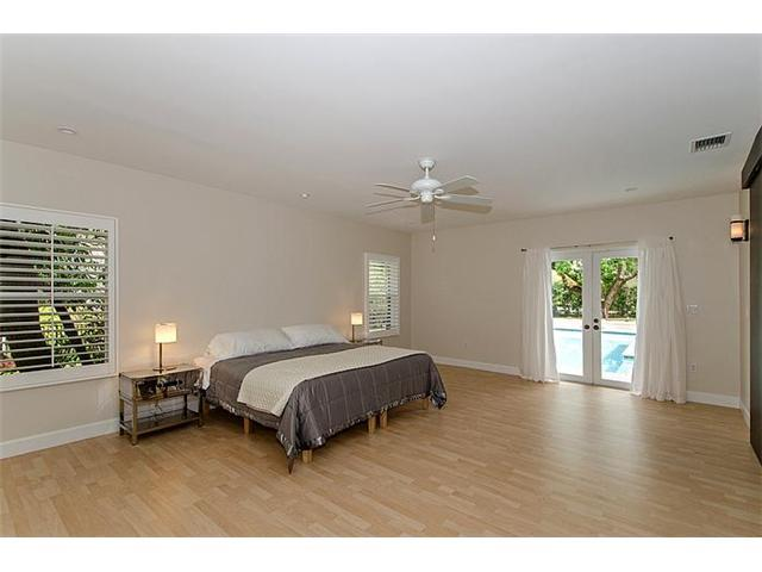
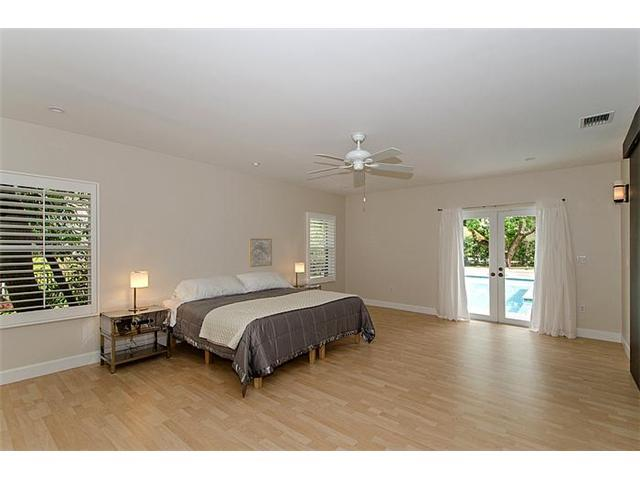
+ wall art (260, 252)
